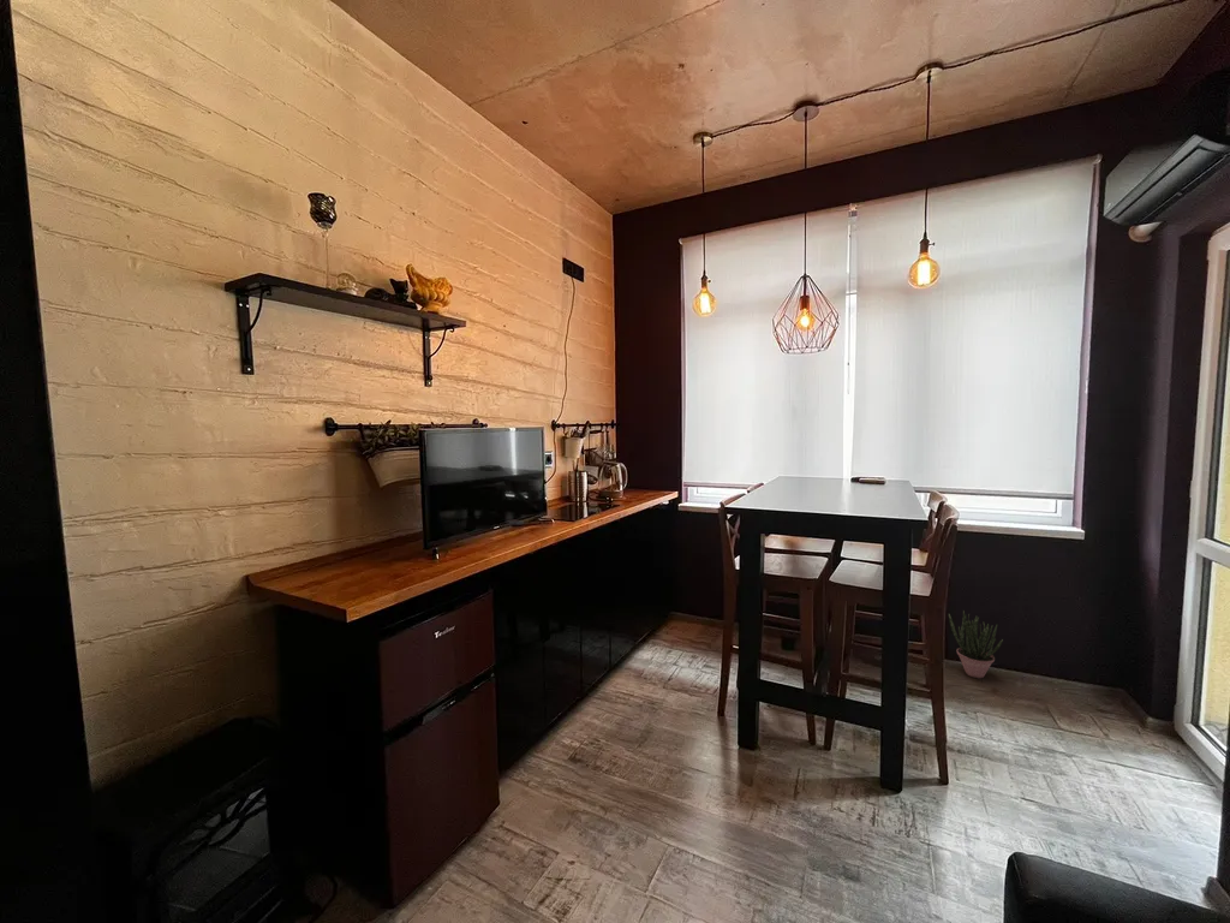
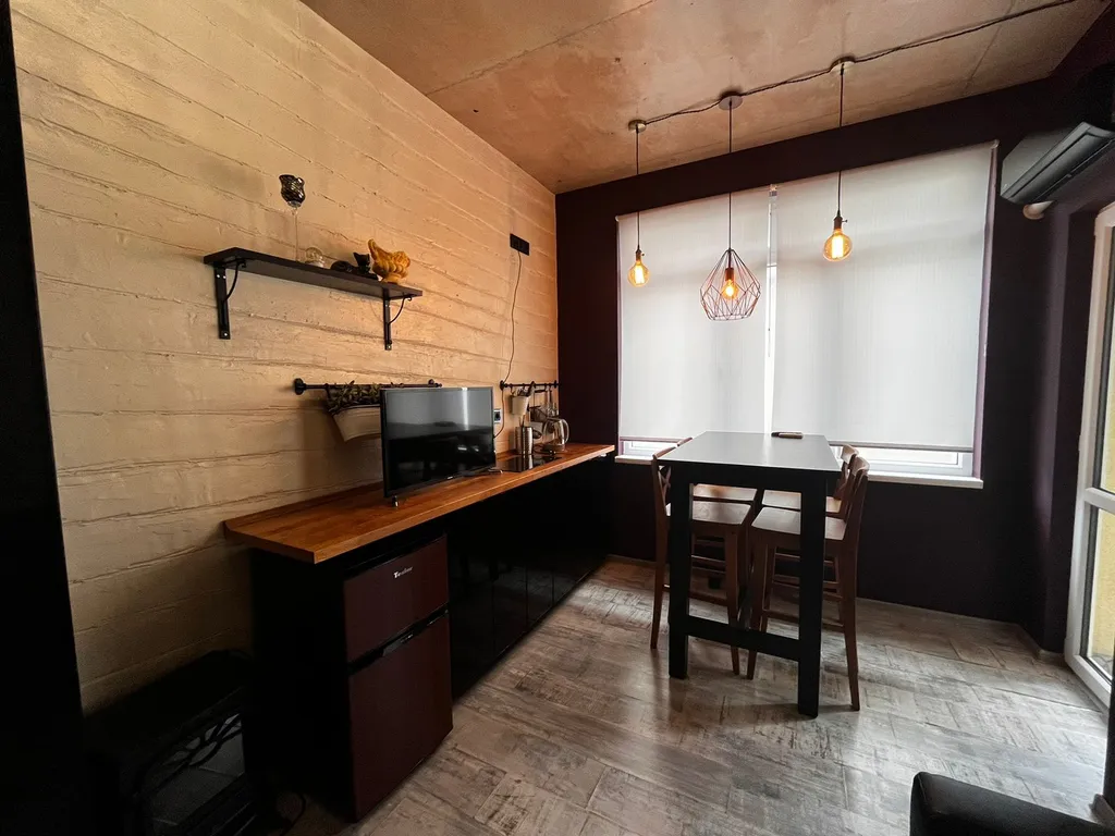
- potted plant (974, 644)
